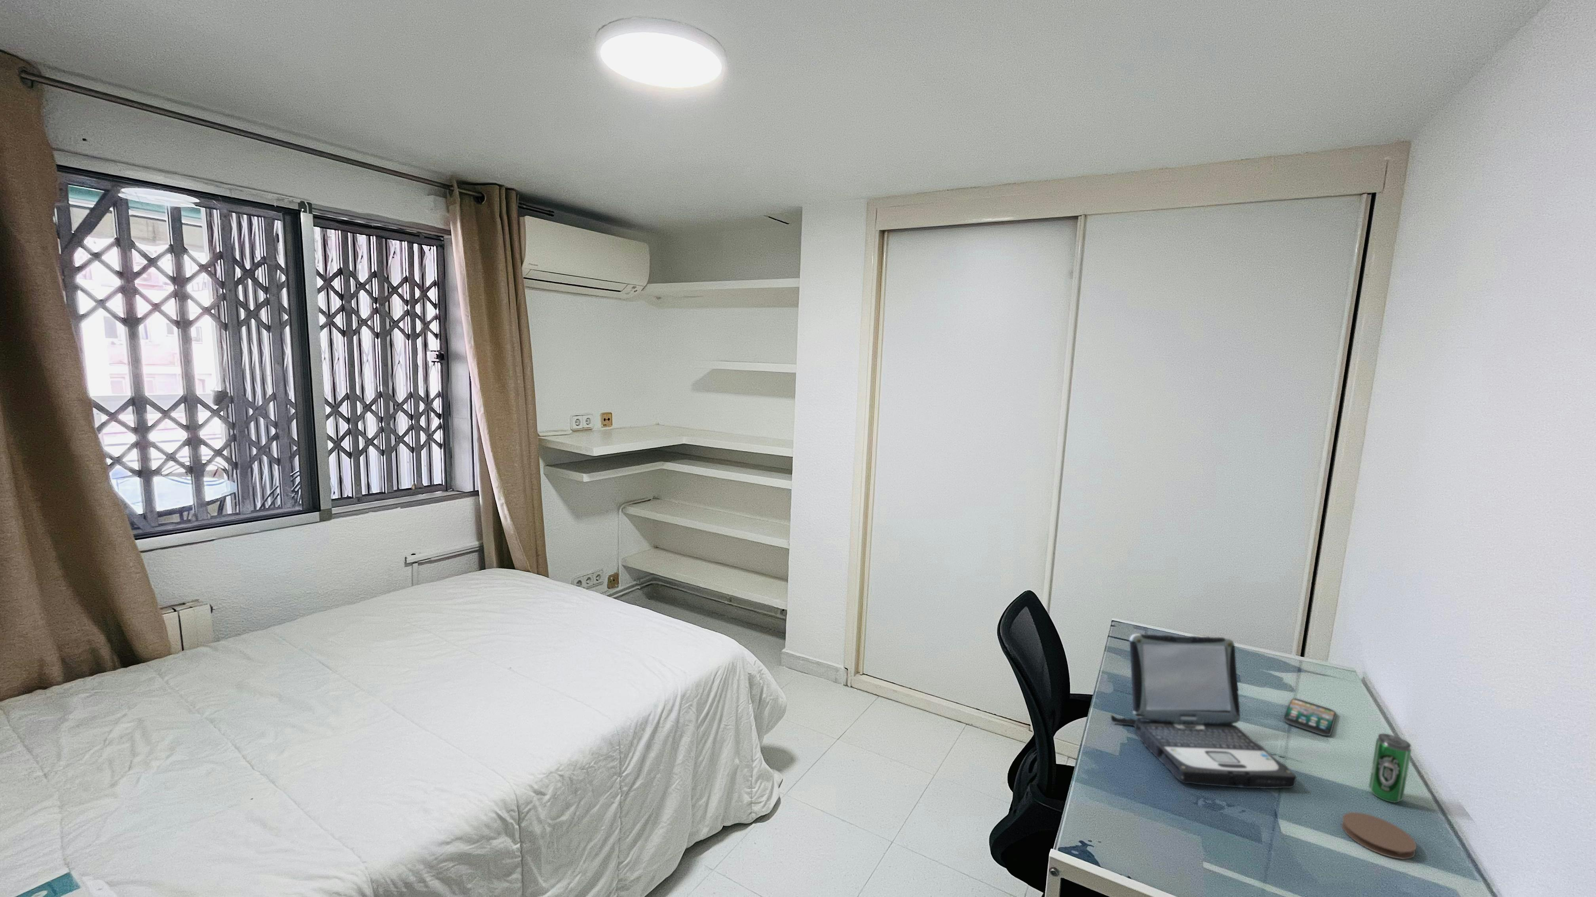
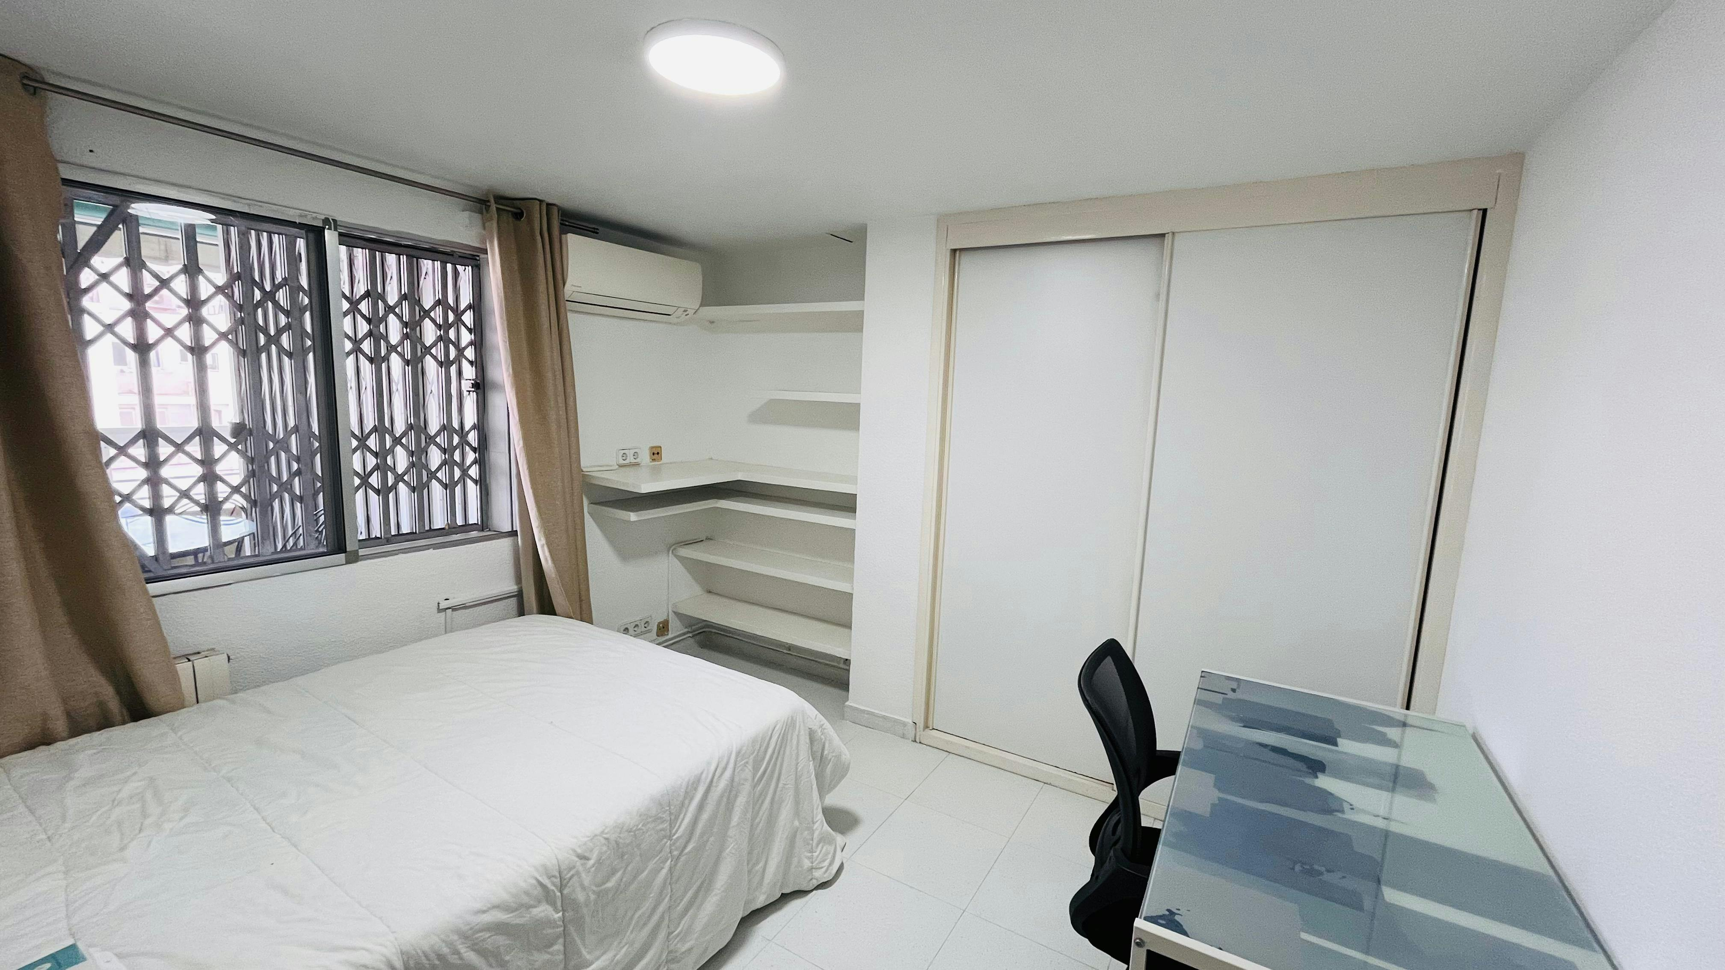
- laptop (1202, 703)
- coaster (1378, 835)
- smartphone (1310, 716)
- beverage can (1390, 768)
